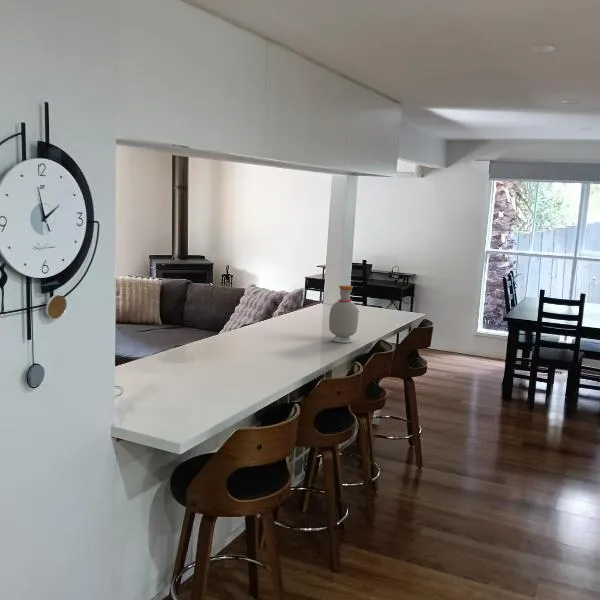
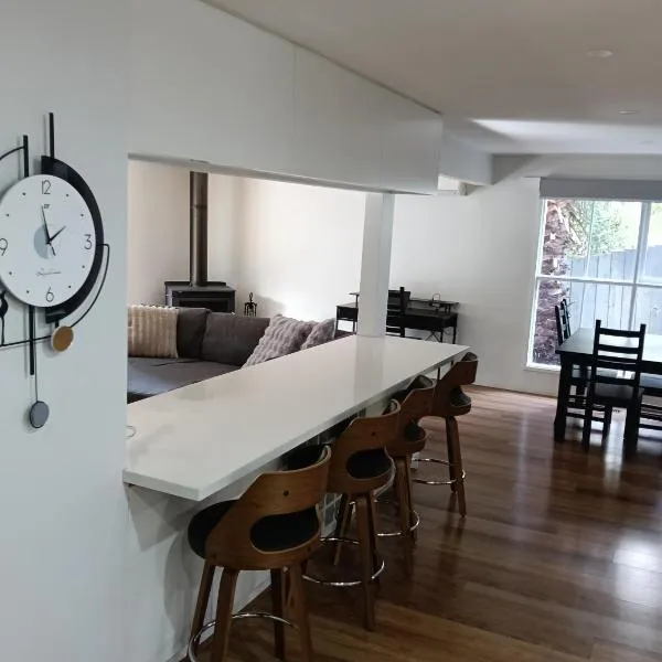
- bottle (344, 313)
